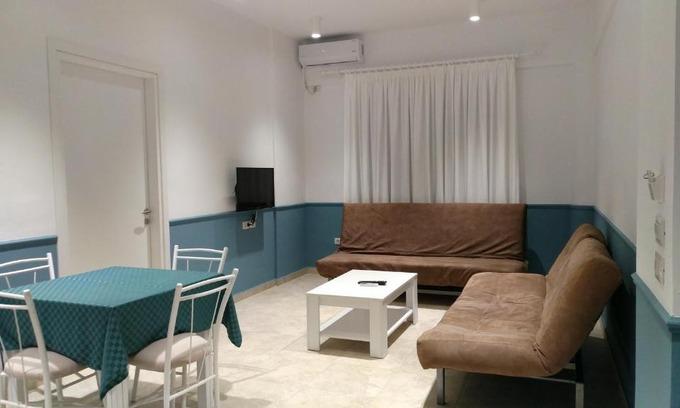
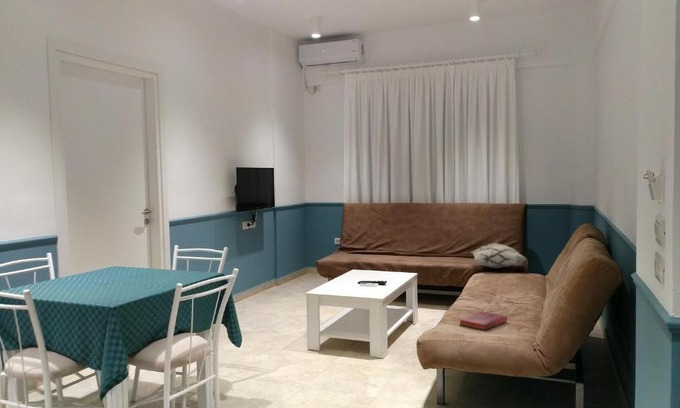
+ decorative pillow (497, 255)
+ hardback book (483, 320)
